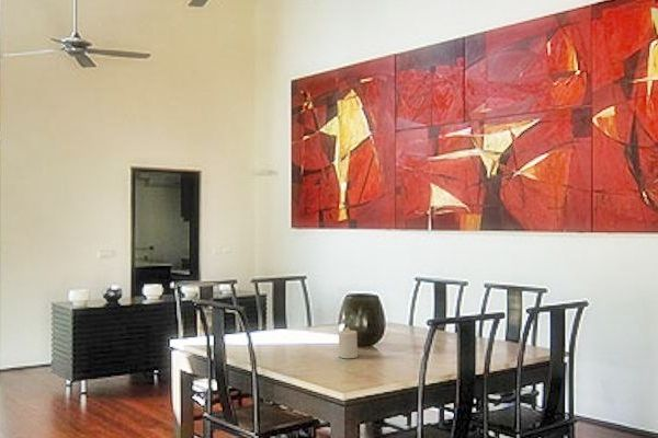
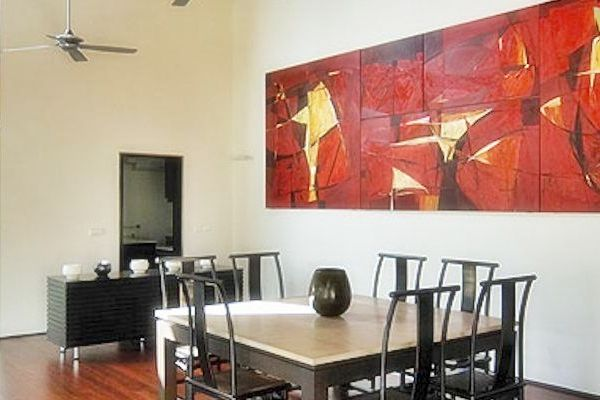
- candle (348, 342)
